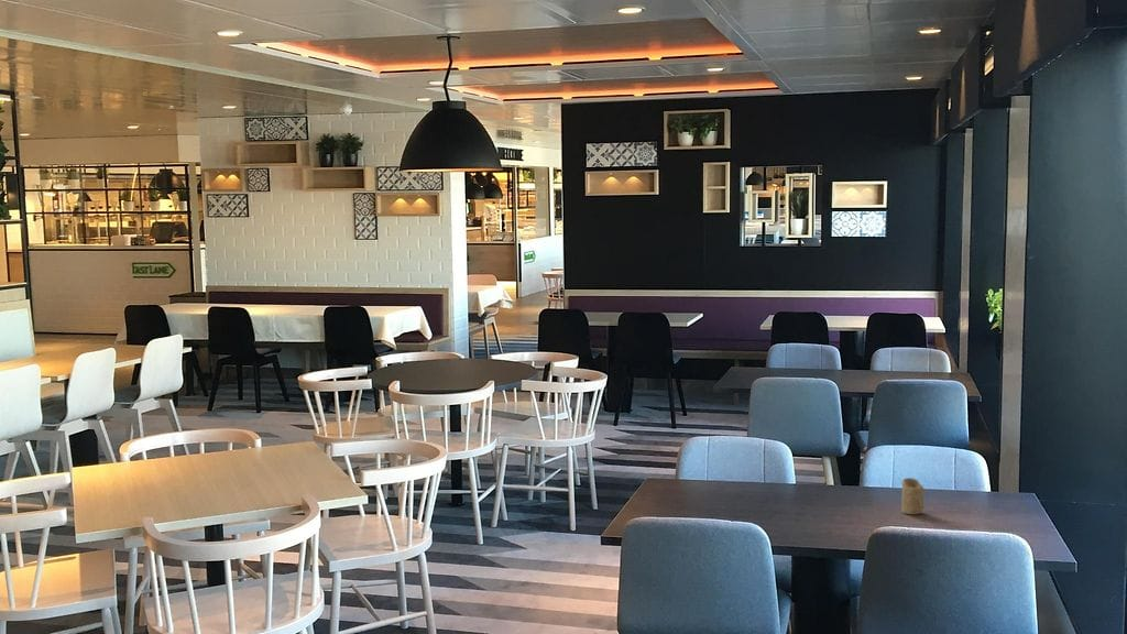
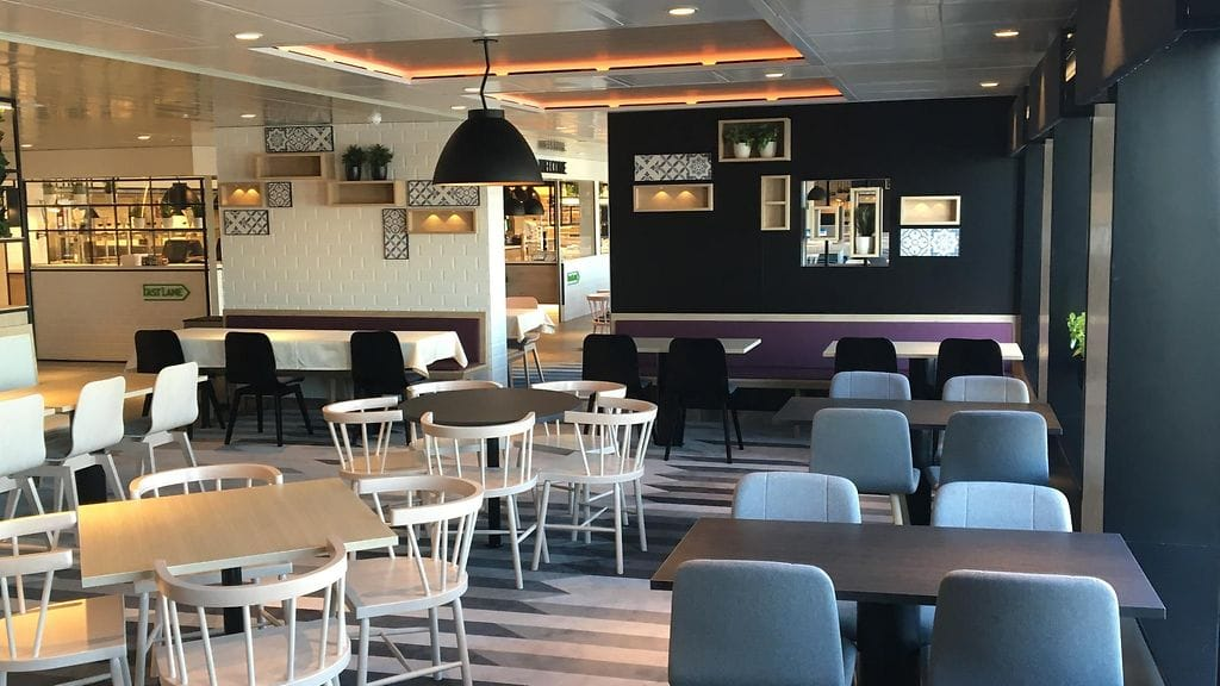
- candle (912, 496)
